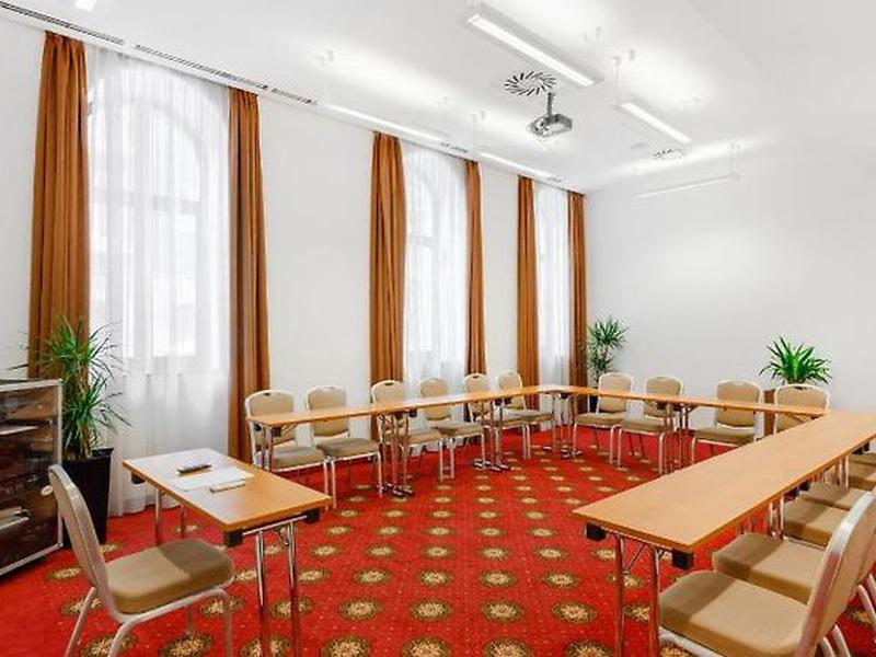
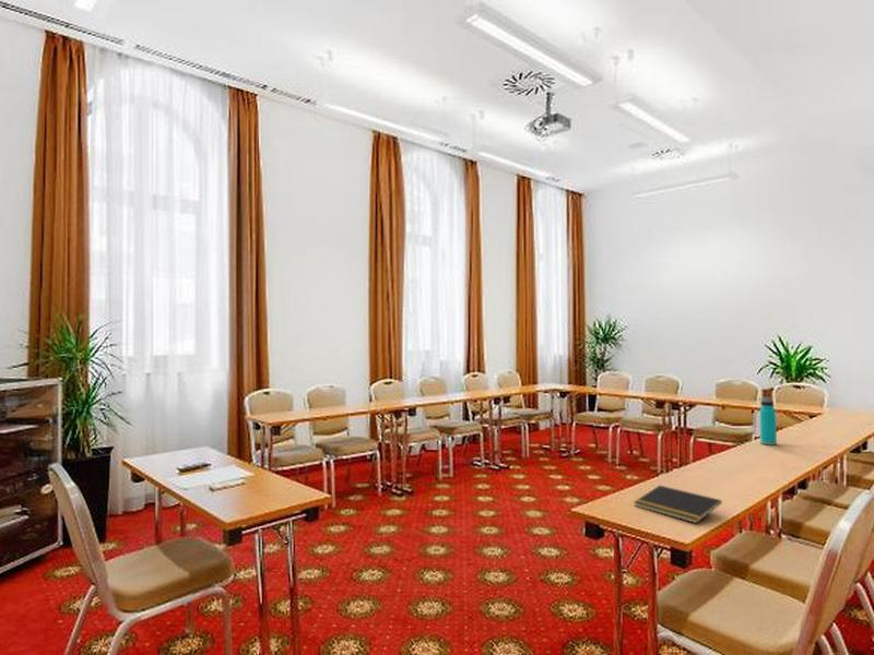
+ water bottle (767, 420)
+ notepad (676, 502)
